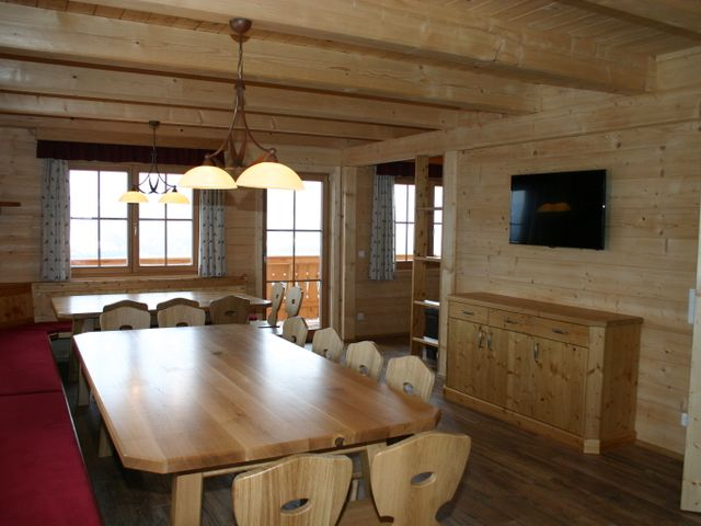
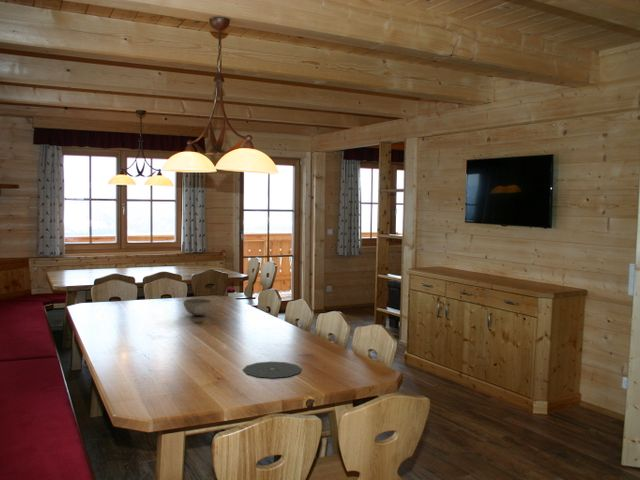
+ bowl (197, 307)
+ plate (272, 368)
